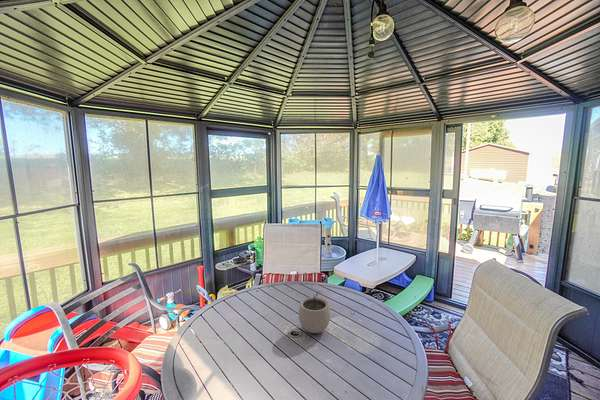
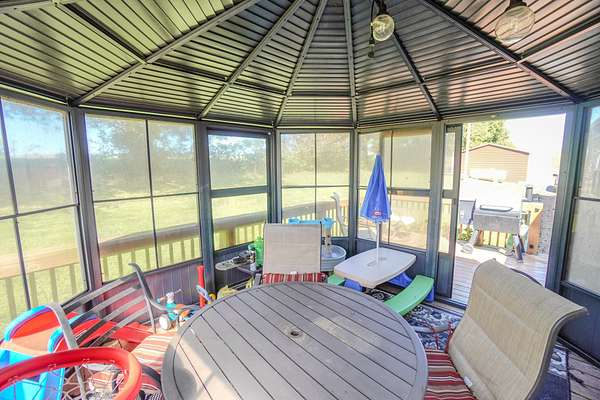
- plant pot (314, 310)
